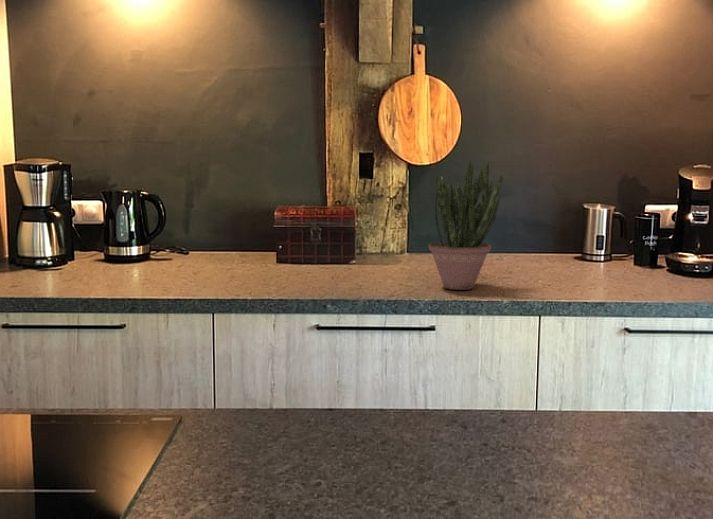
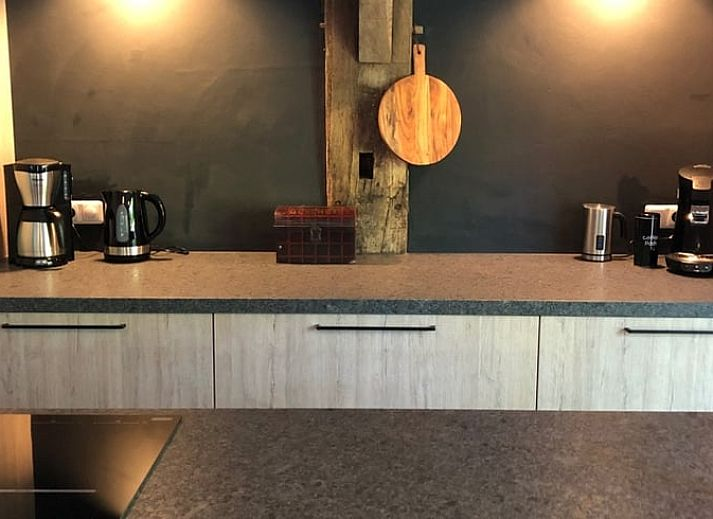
- potted plant (466, 223)
